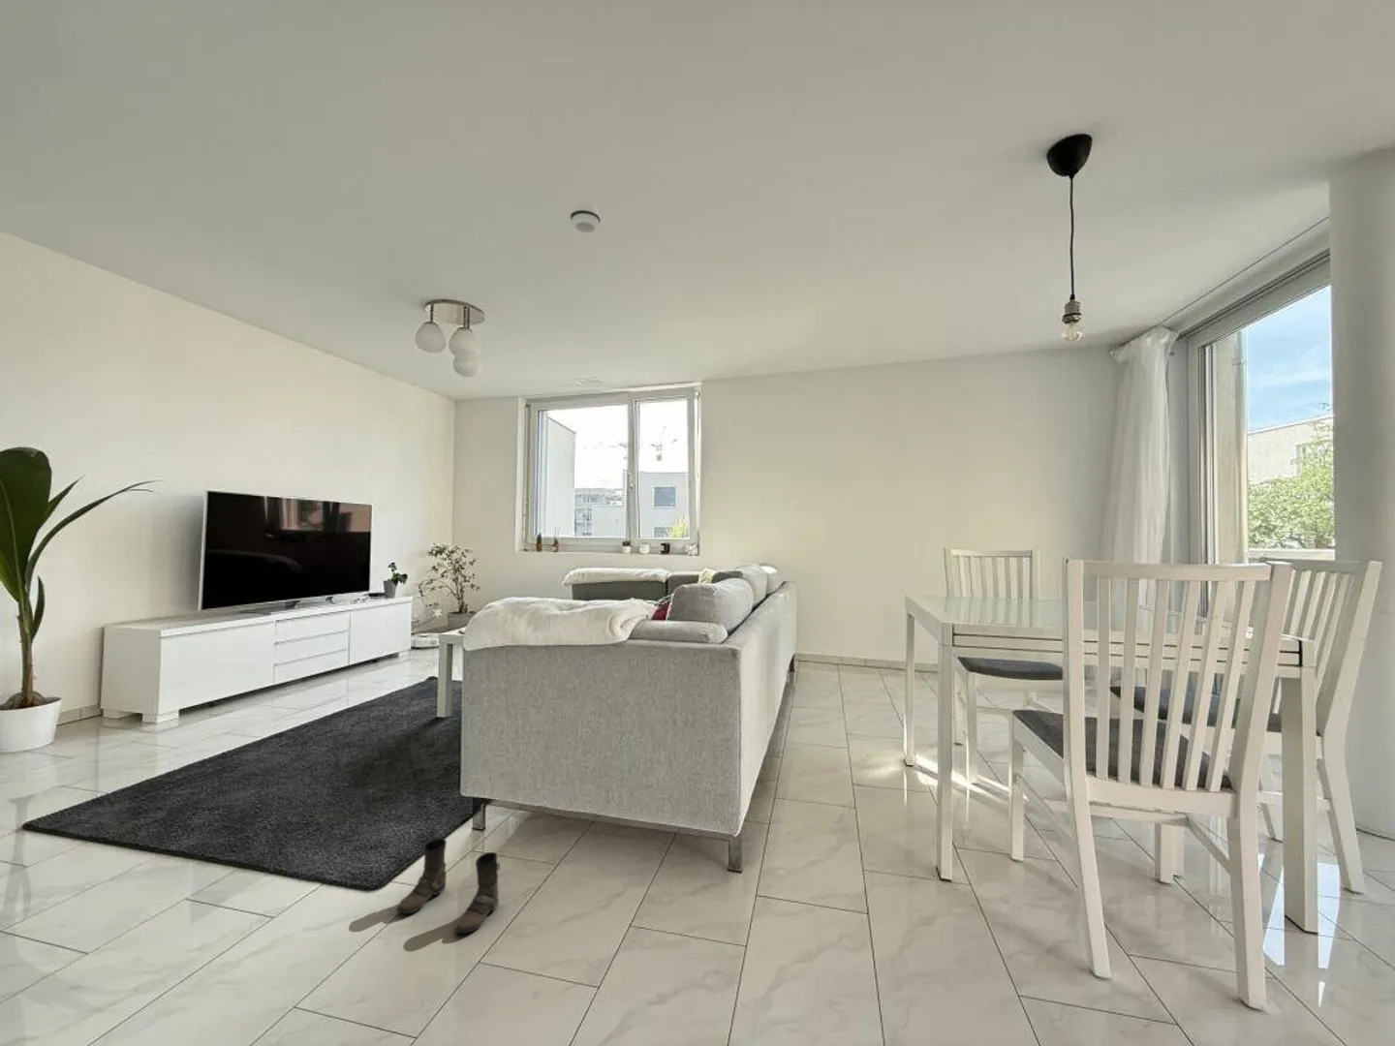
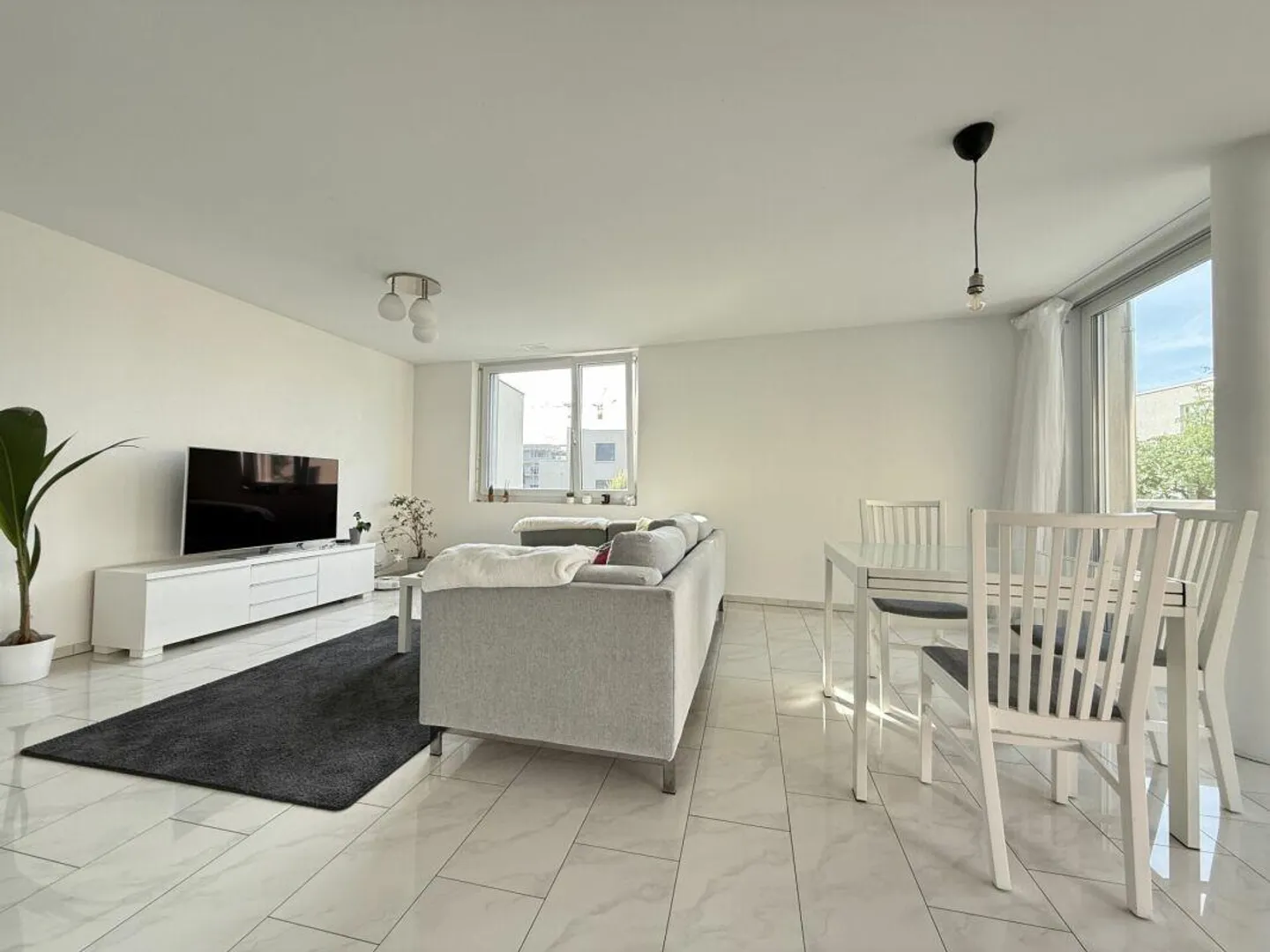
- boots (445, 883)
- smoke detector (585, 218)
